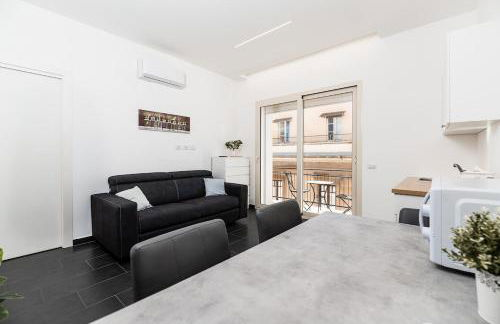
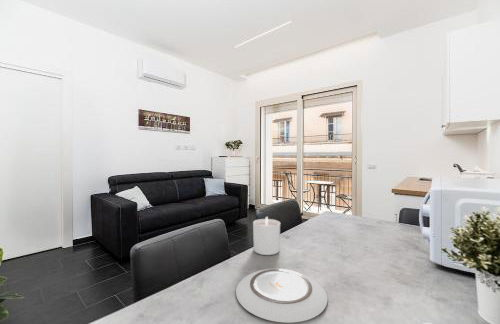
+ candle (266, 233)
+ plate (280, 287)
